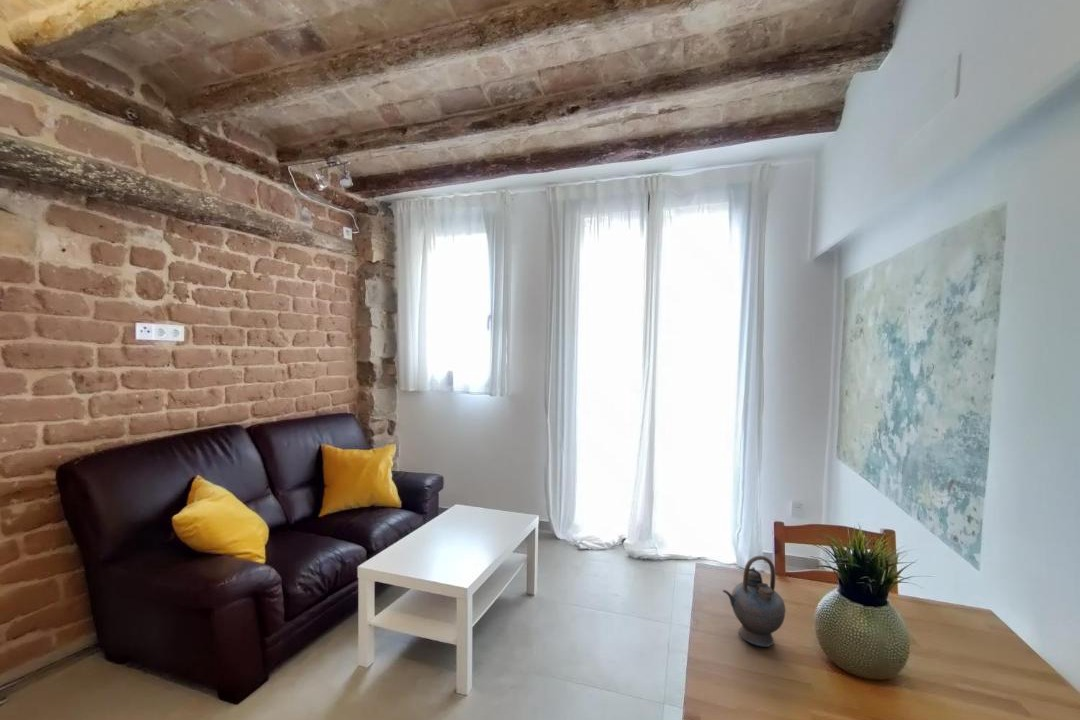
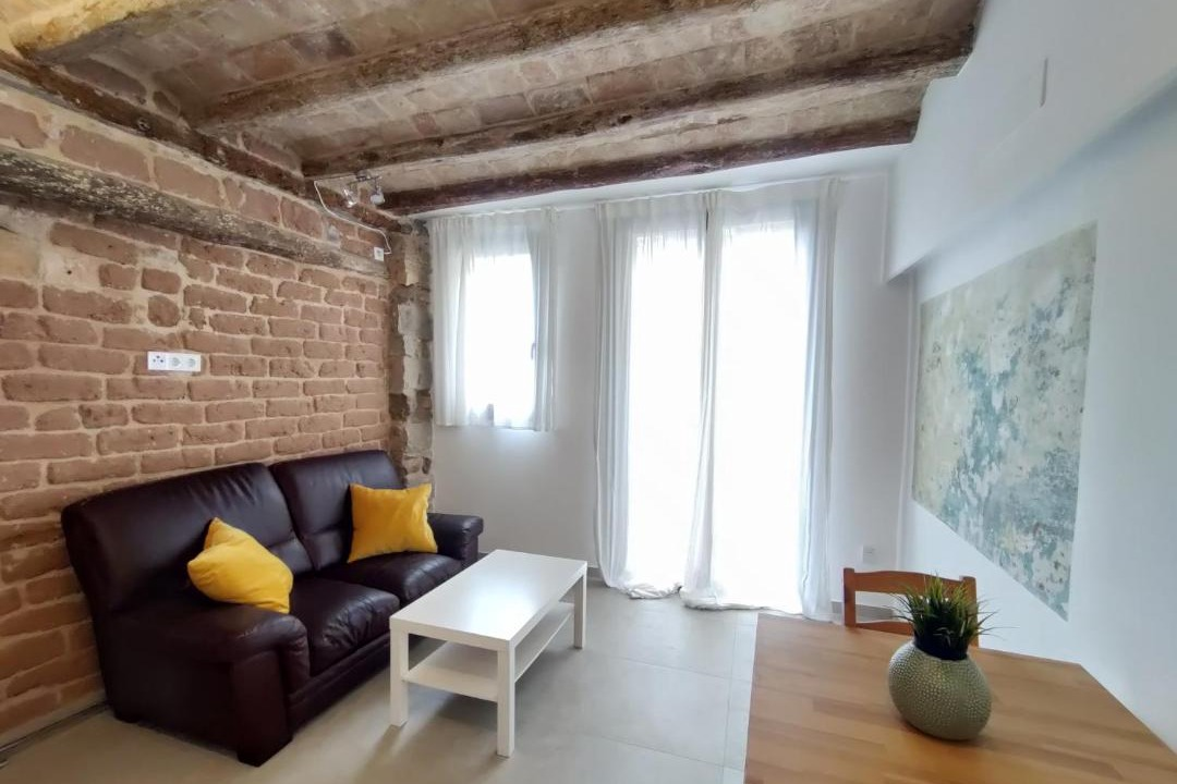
- teapot (752, 596)
